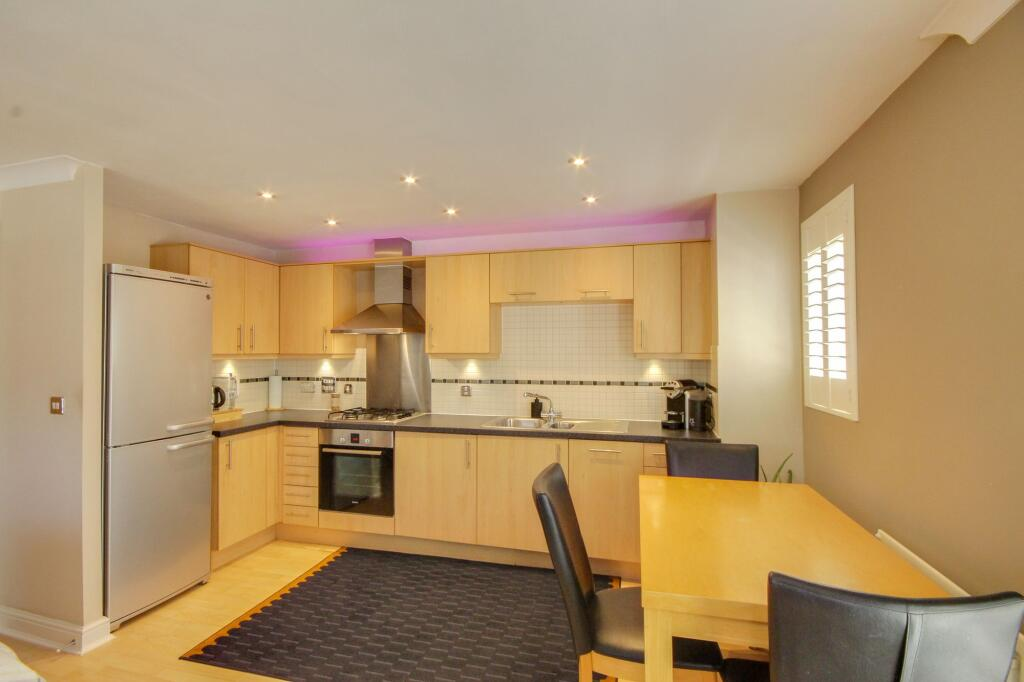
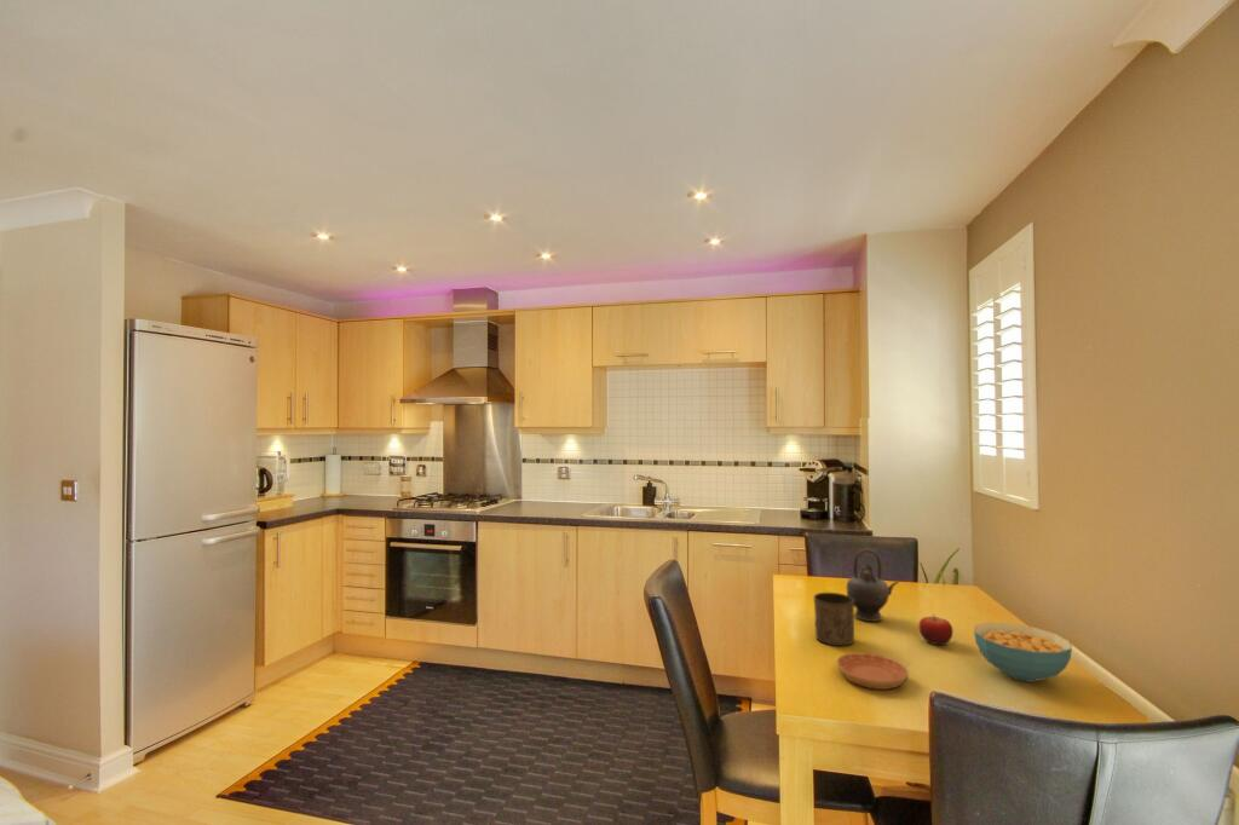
+ teapot (872, 583)
+ cereal bowl (1021, 656)
+ saucer (871, 671)
+ cup (834, 618)
+ fruit (935, 628)
